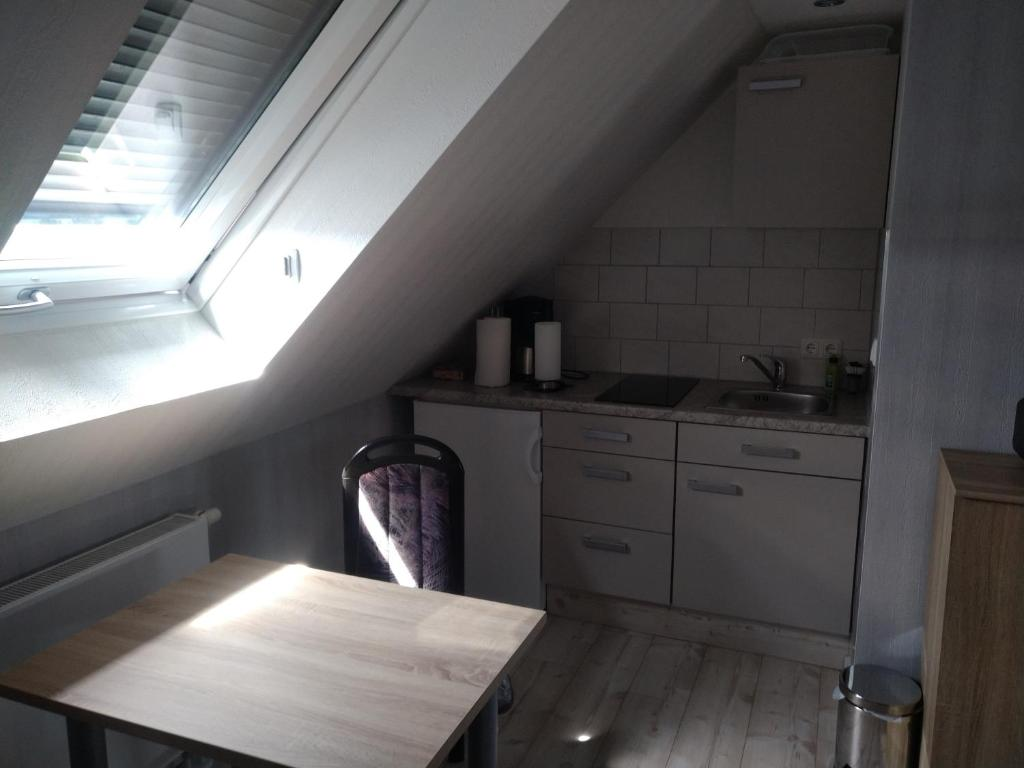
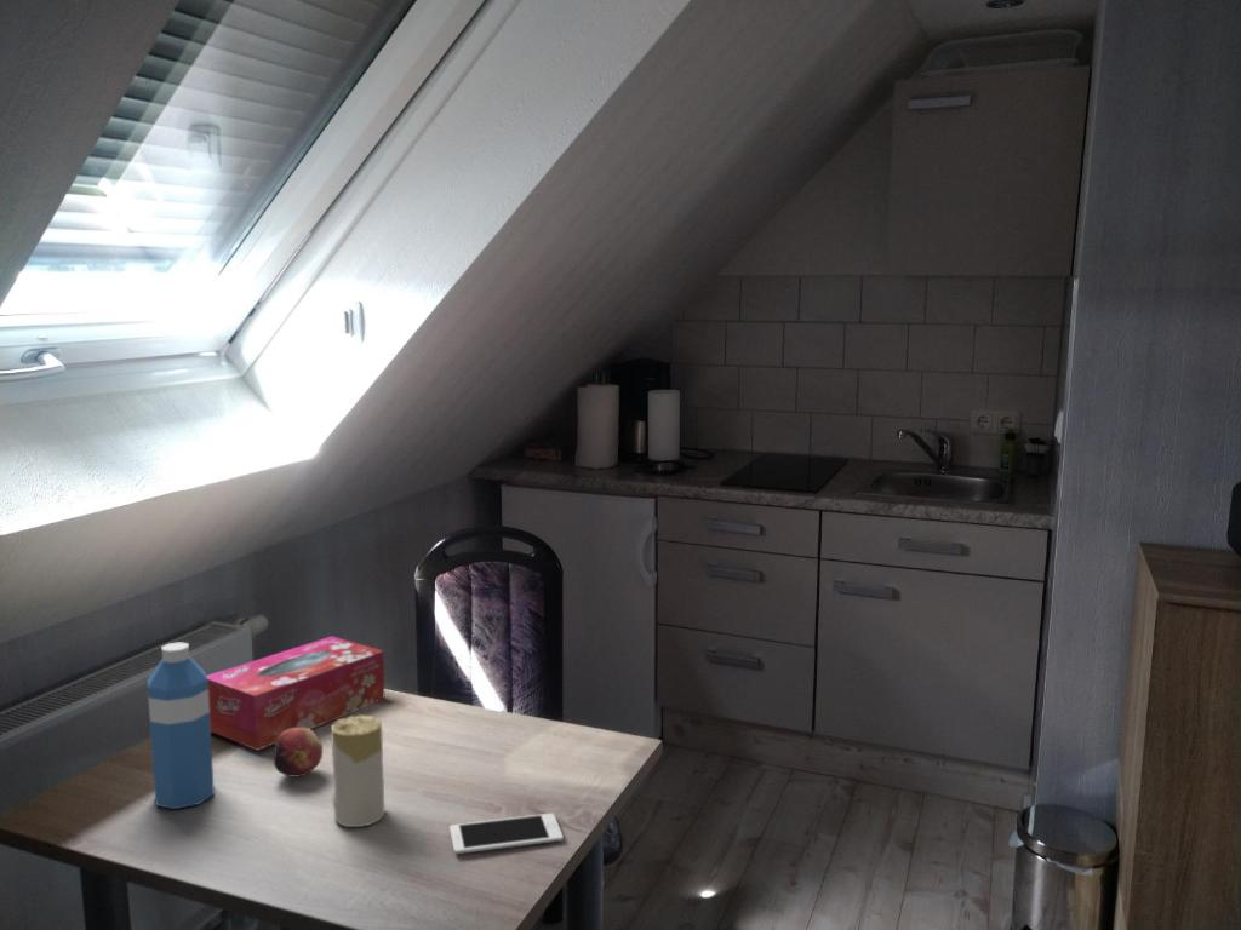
+ cell phone (505, 832)
+ fruit (297, 752)
+ candle (358, 770)
+ water bottle (179, 721)
+ tissue box (297, 688)
